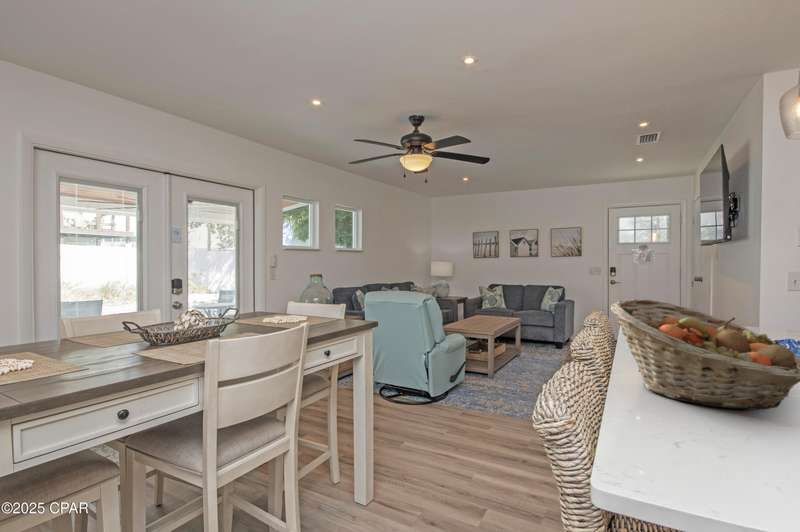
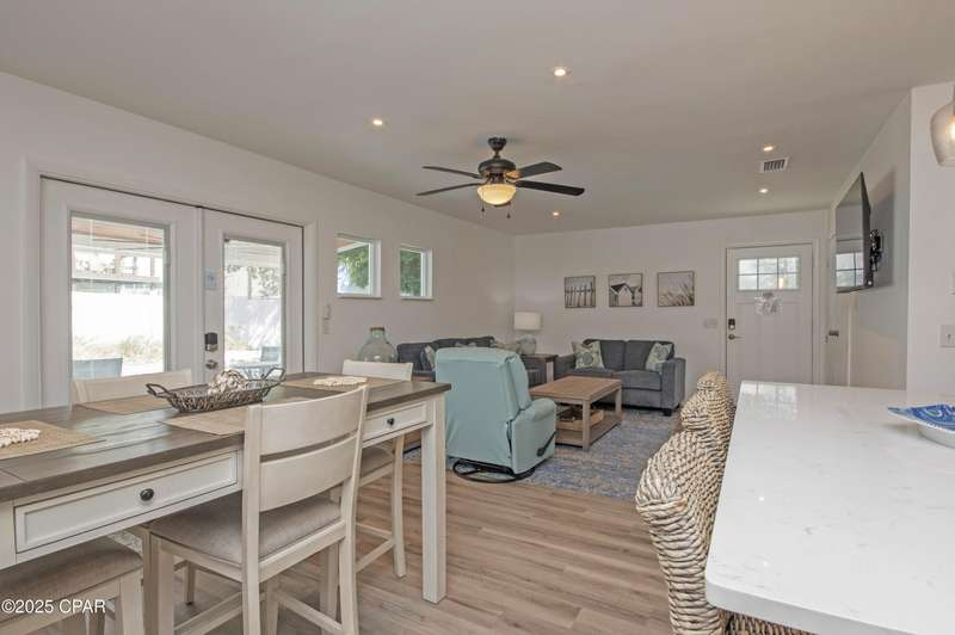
- fruit basket (699, 345)
